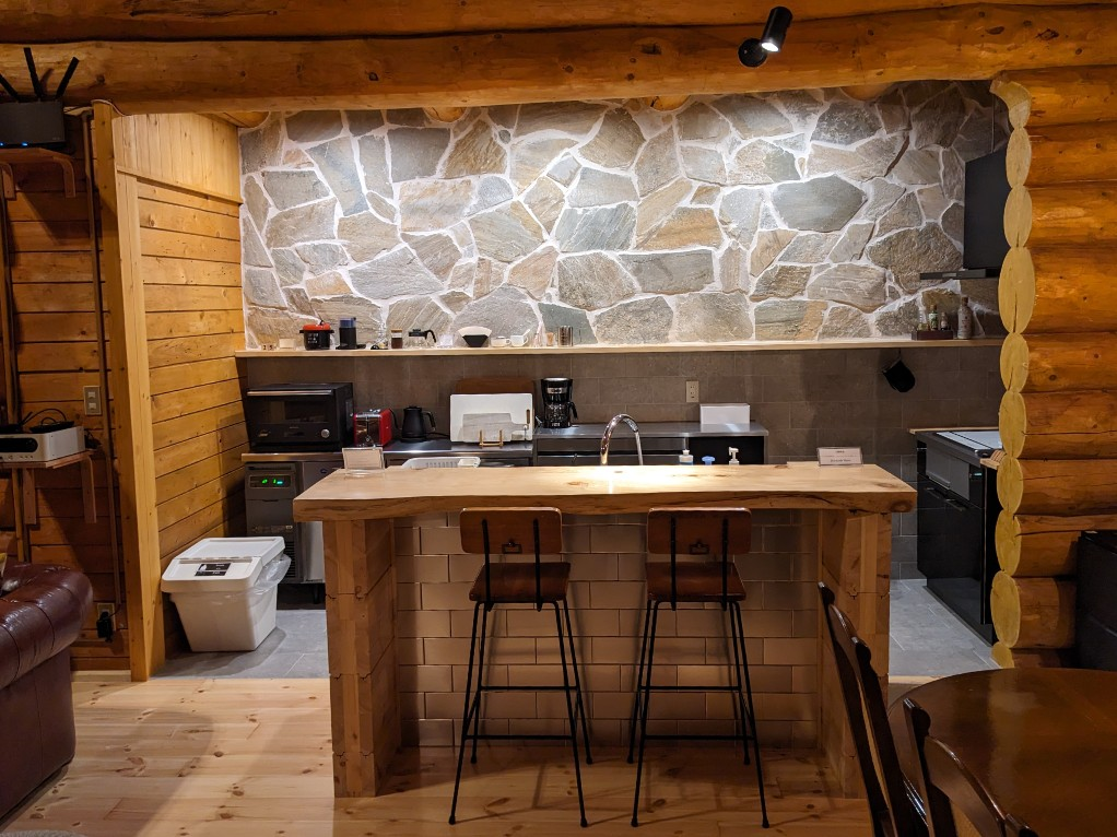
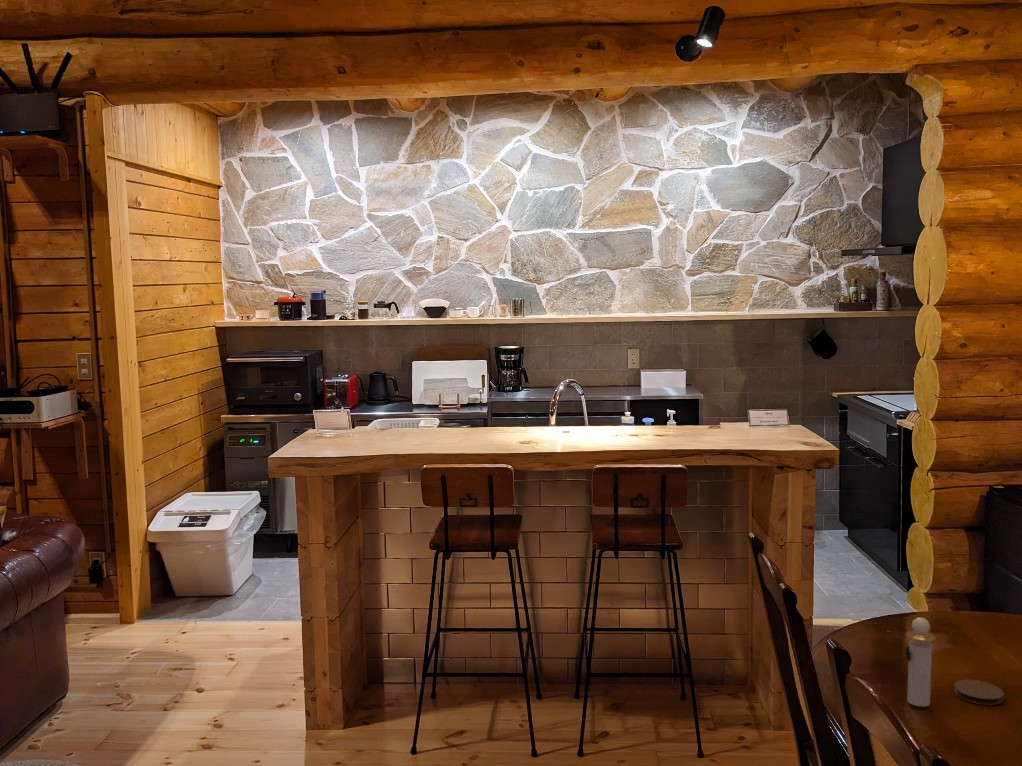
+ coaster (978, 691)
+ perfume bottle (919, 661)
